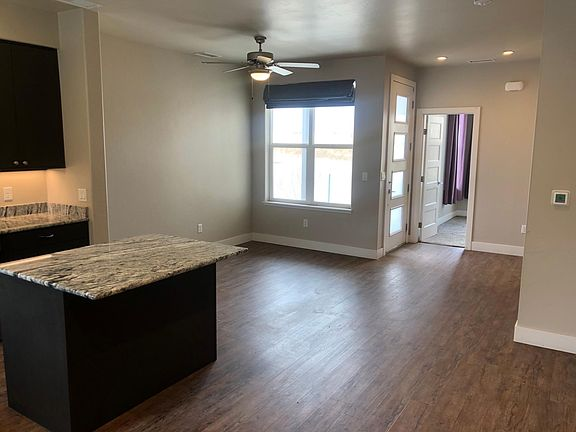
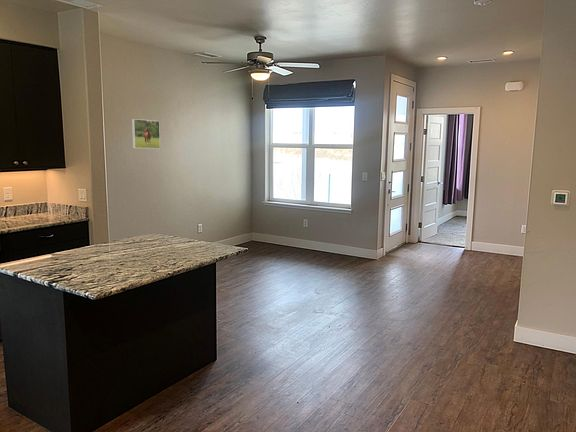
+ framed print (146, 134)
